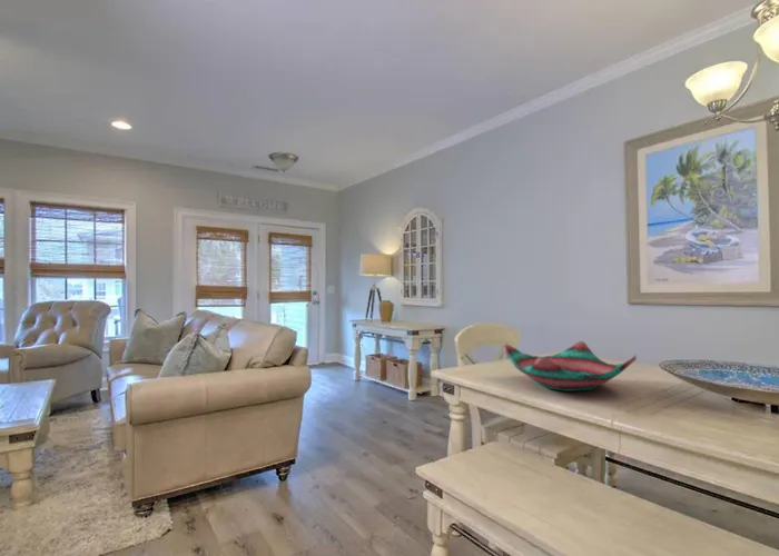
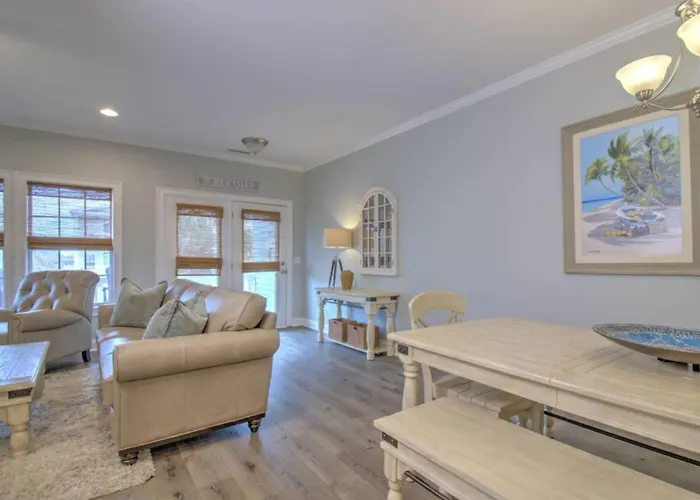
- decorative bowl (564, 366)
